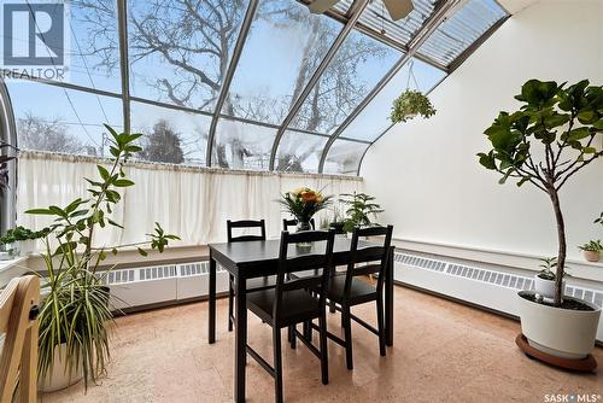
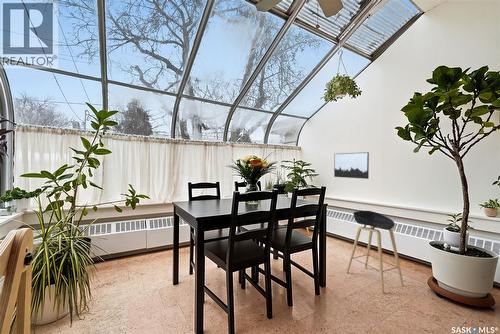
+ stool (370, 244)
+ wall art (350, 165)
